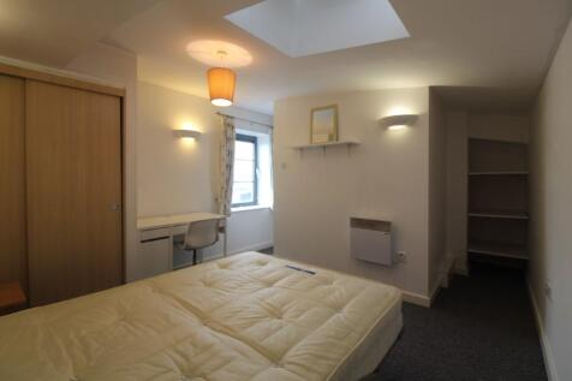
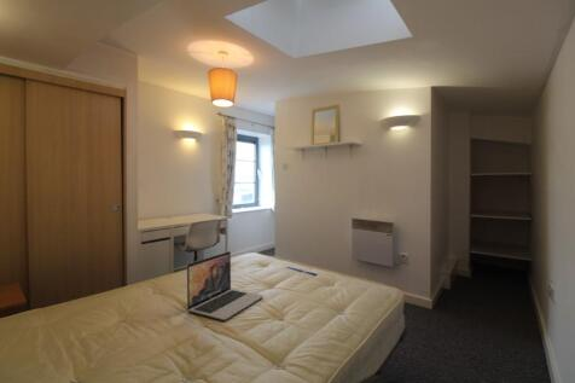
+ laptop (227, 282)
